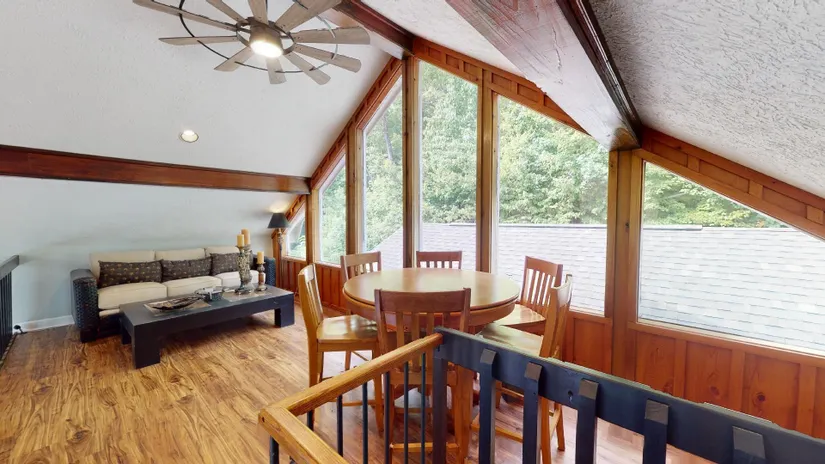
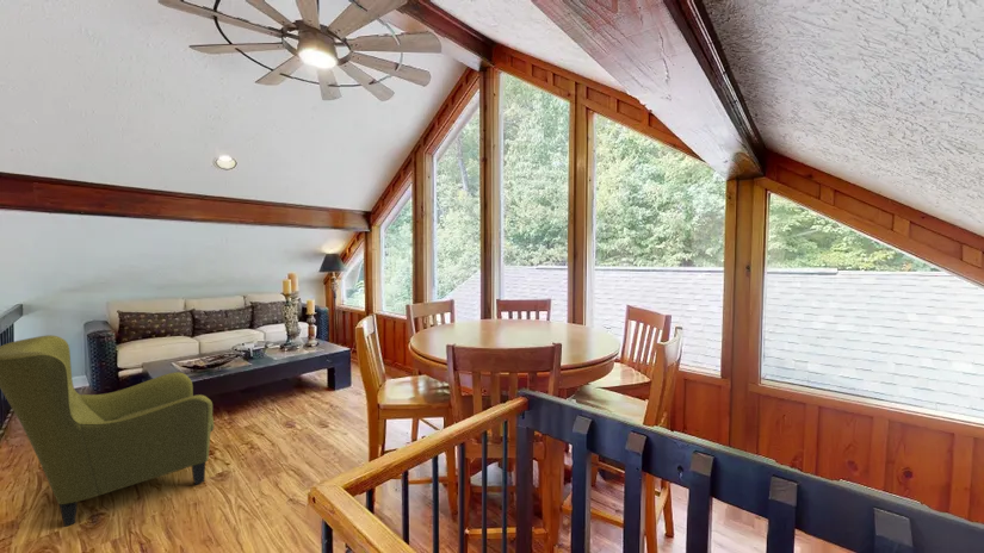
+ armchair (113, 412)
